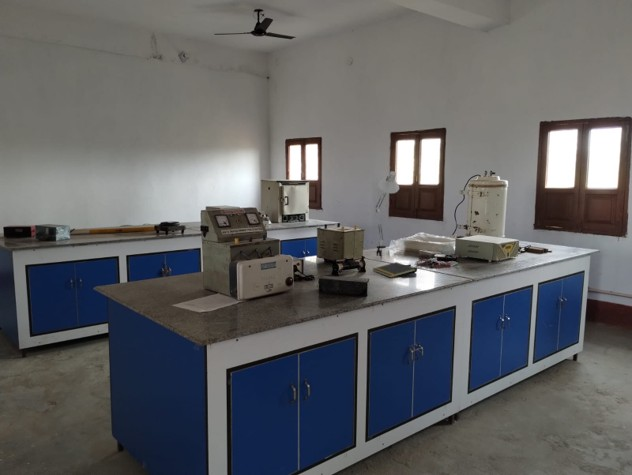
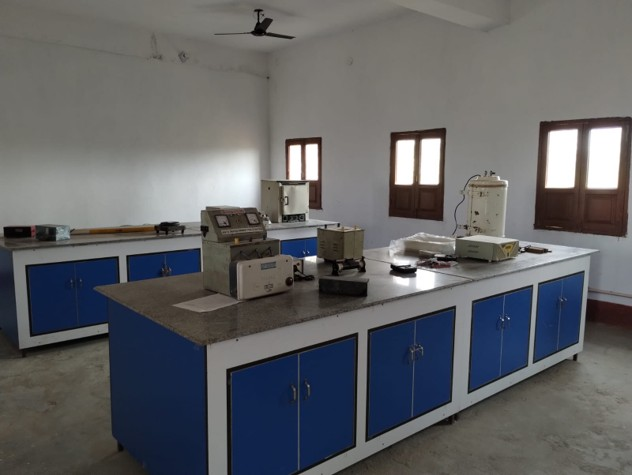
- desk lamp (379, 212)
- notepad (393, 269)
